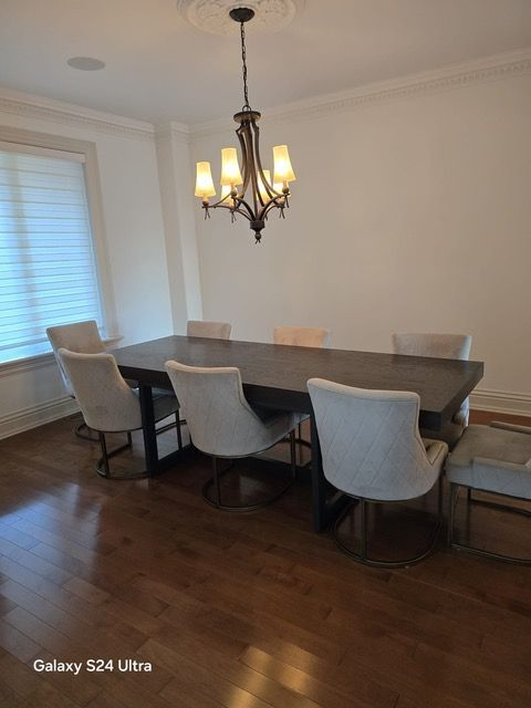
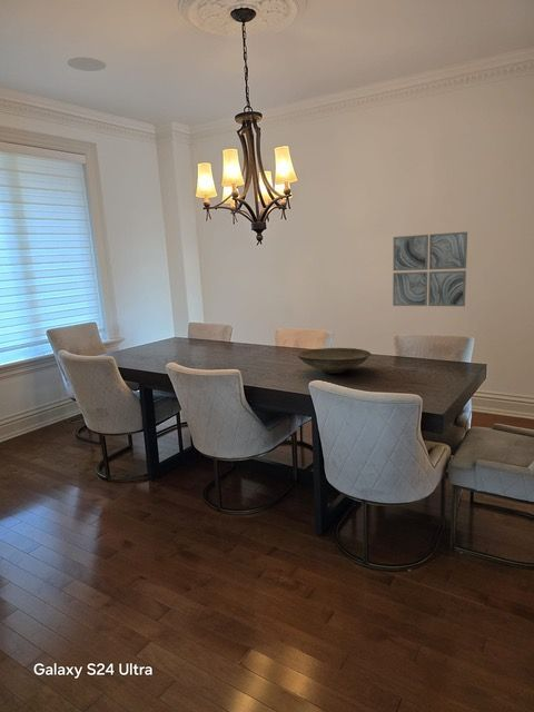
+ decorative bowl (334, 362)
+ wall art (426, 269)
